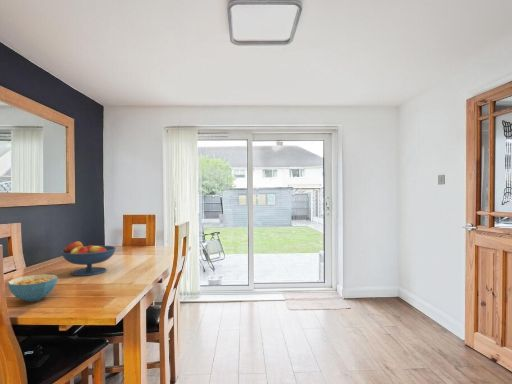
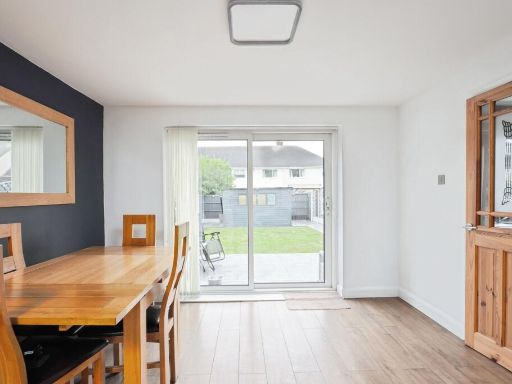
- cereal bowl (33, 289)
- fruit bowl (89, 256)
